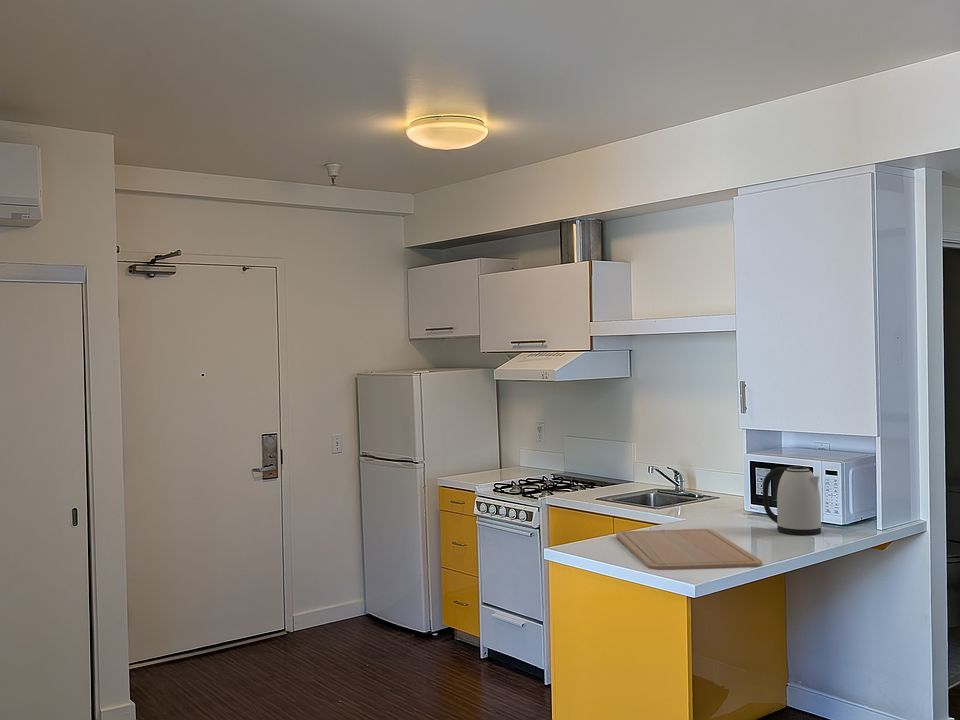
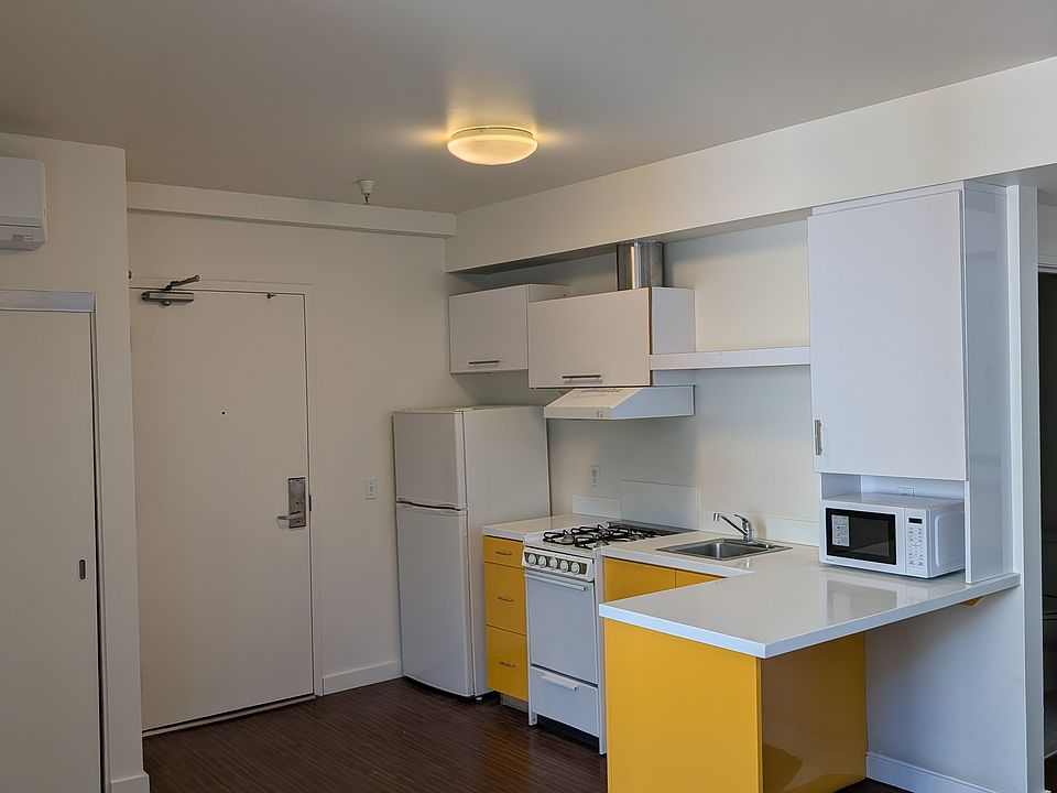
- chopping board (683, 547)
- kettle (790, 497)
